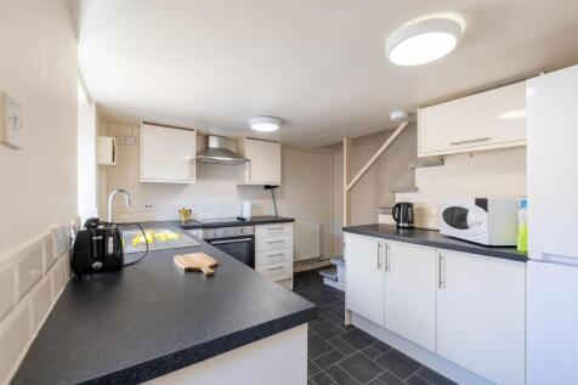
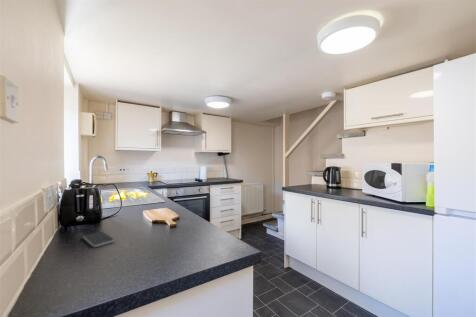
+ smartphone (98, 238)
